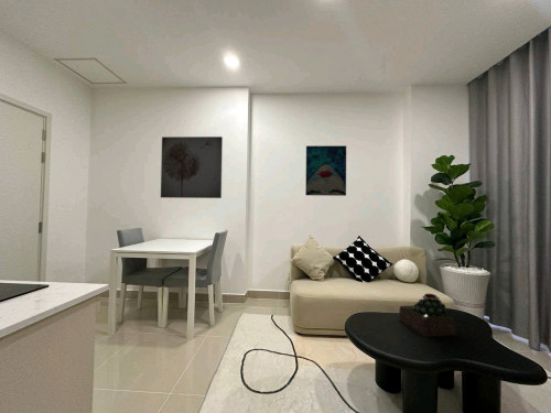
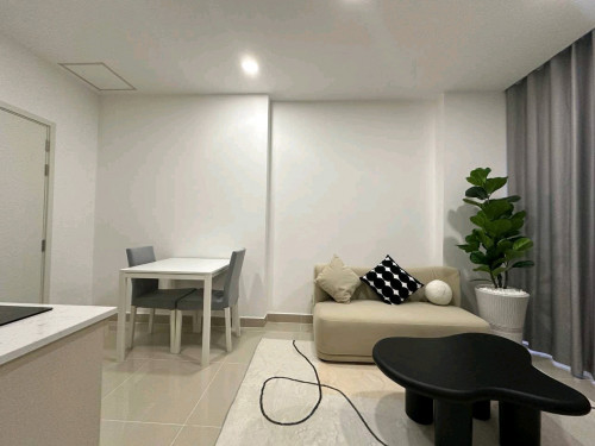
- succulent plant (424, 308)
- wall art (191, 166)
- wall art (325, 171)
